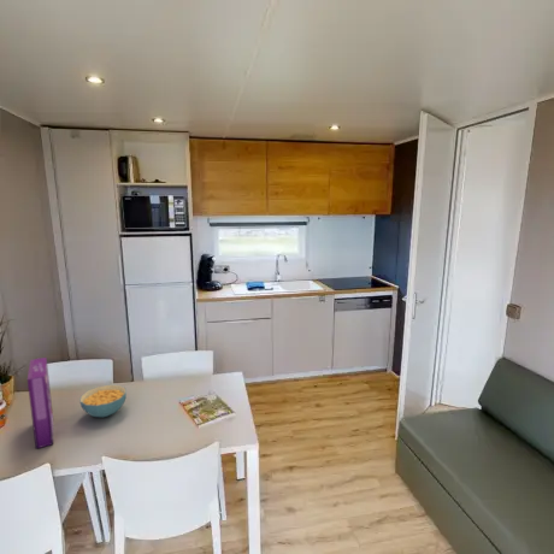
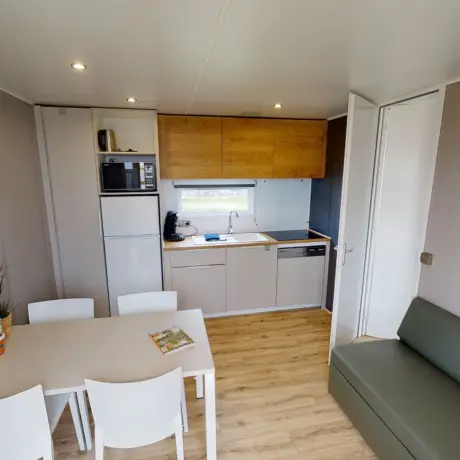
- cereal bowl (104, 403)
- cereal box (41, 400)
